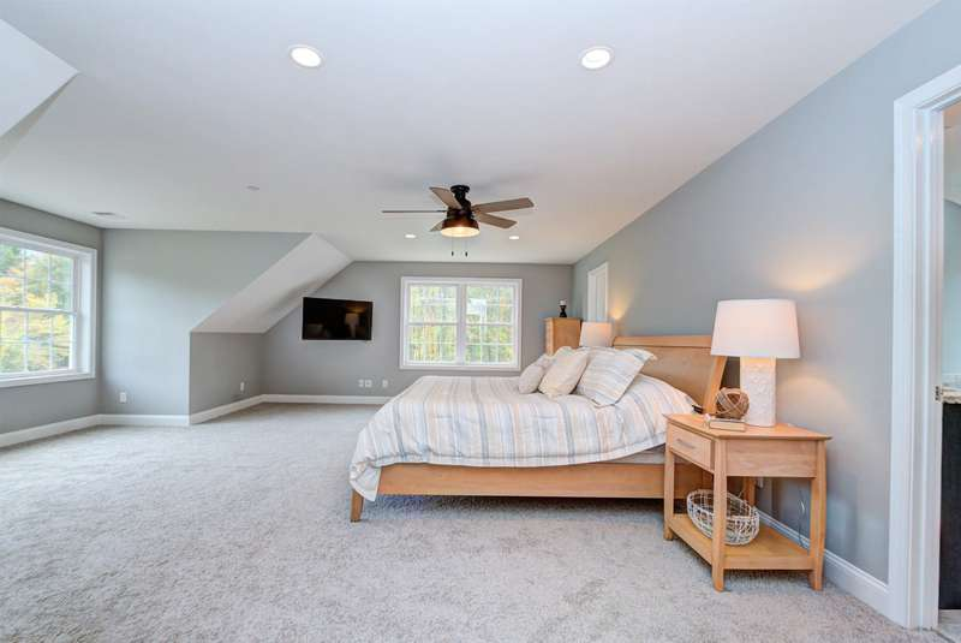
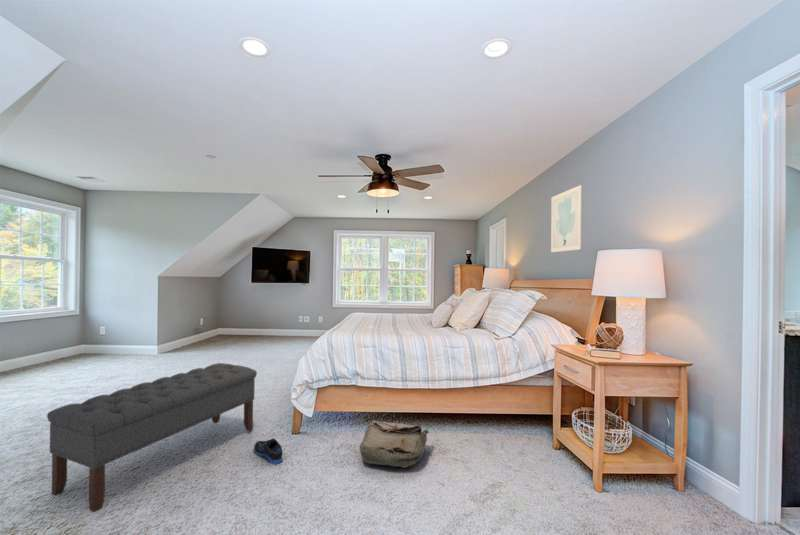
+ bench (169, 420)
+ wall art (565, 221)
+ bag (391, 438)
+ sneaker (268, 446)
